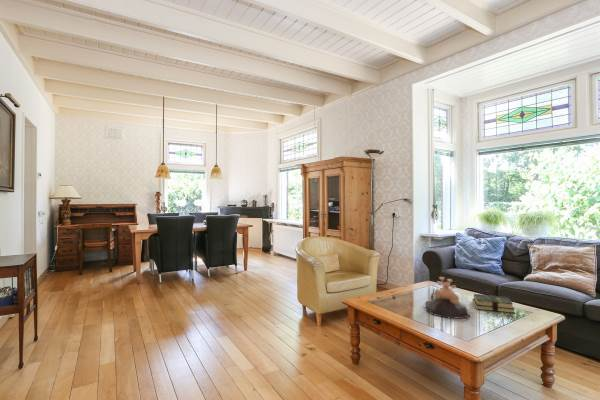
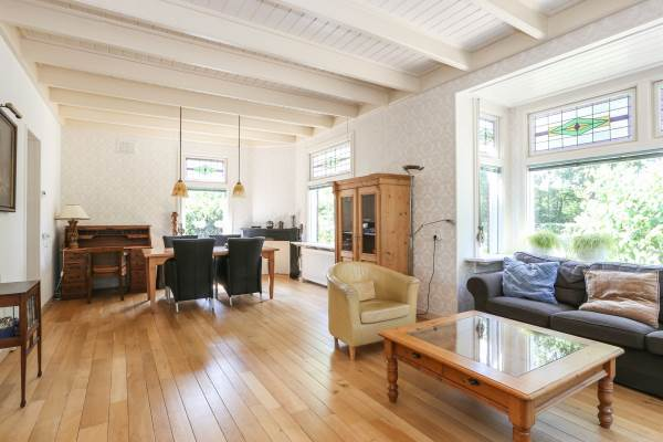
- decorative bowl (446, 294)
- book (492, 302)
